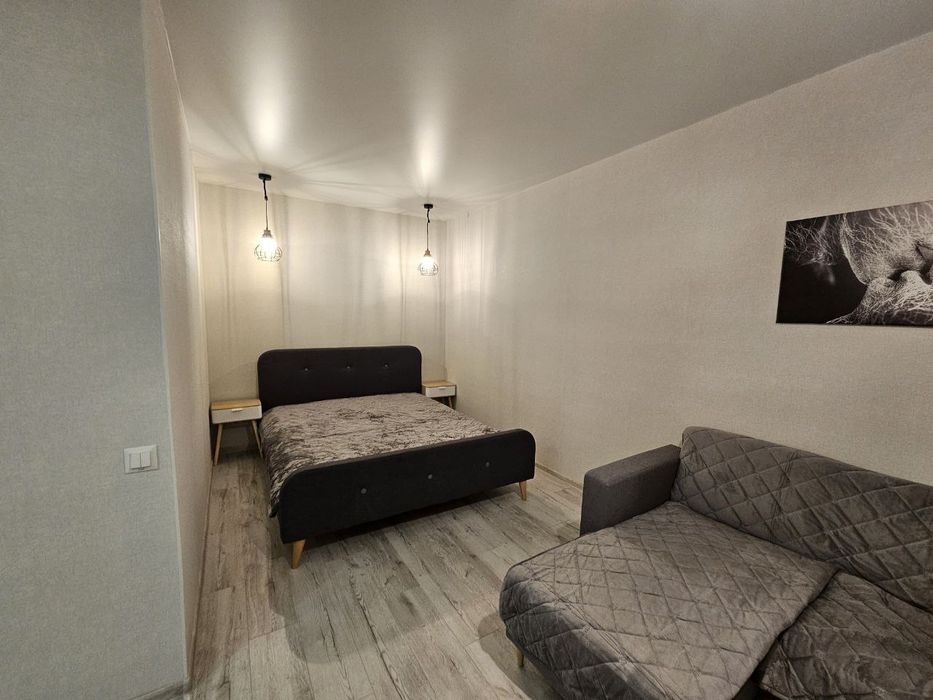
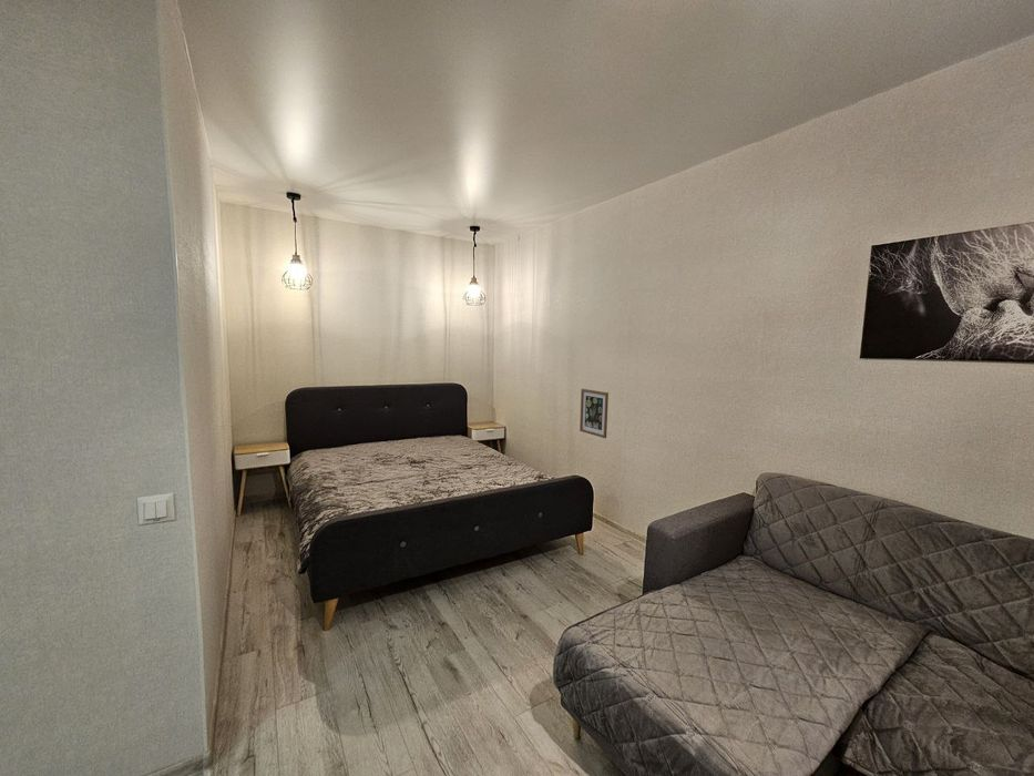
+ wall art (593, 412)
